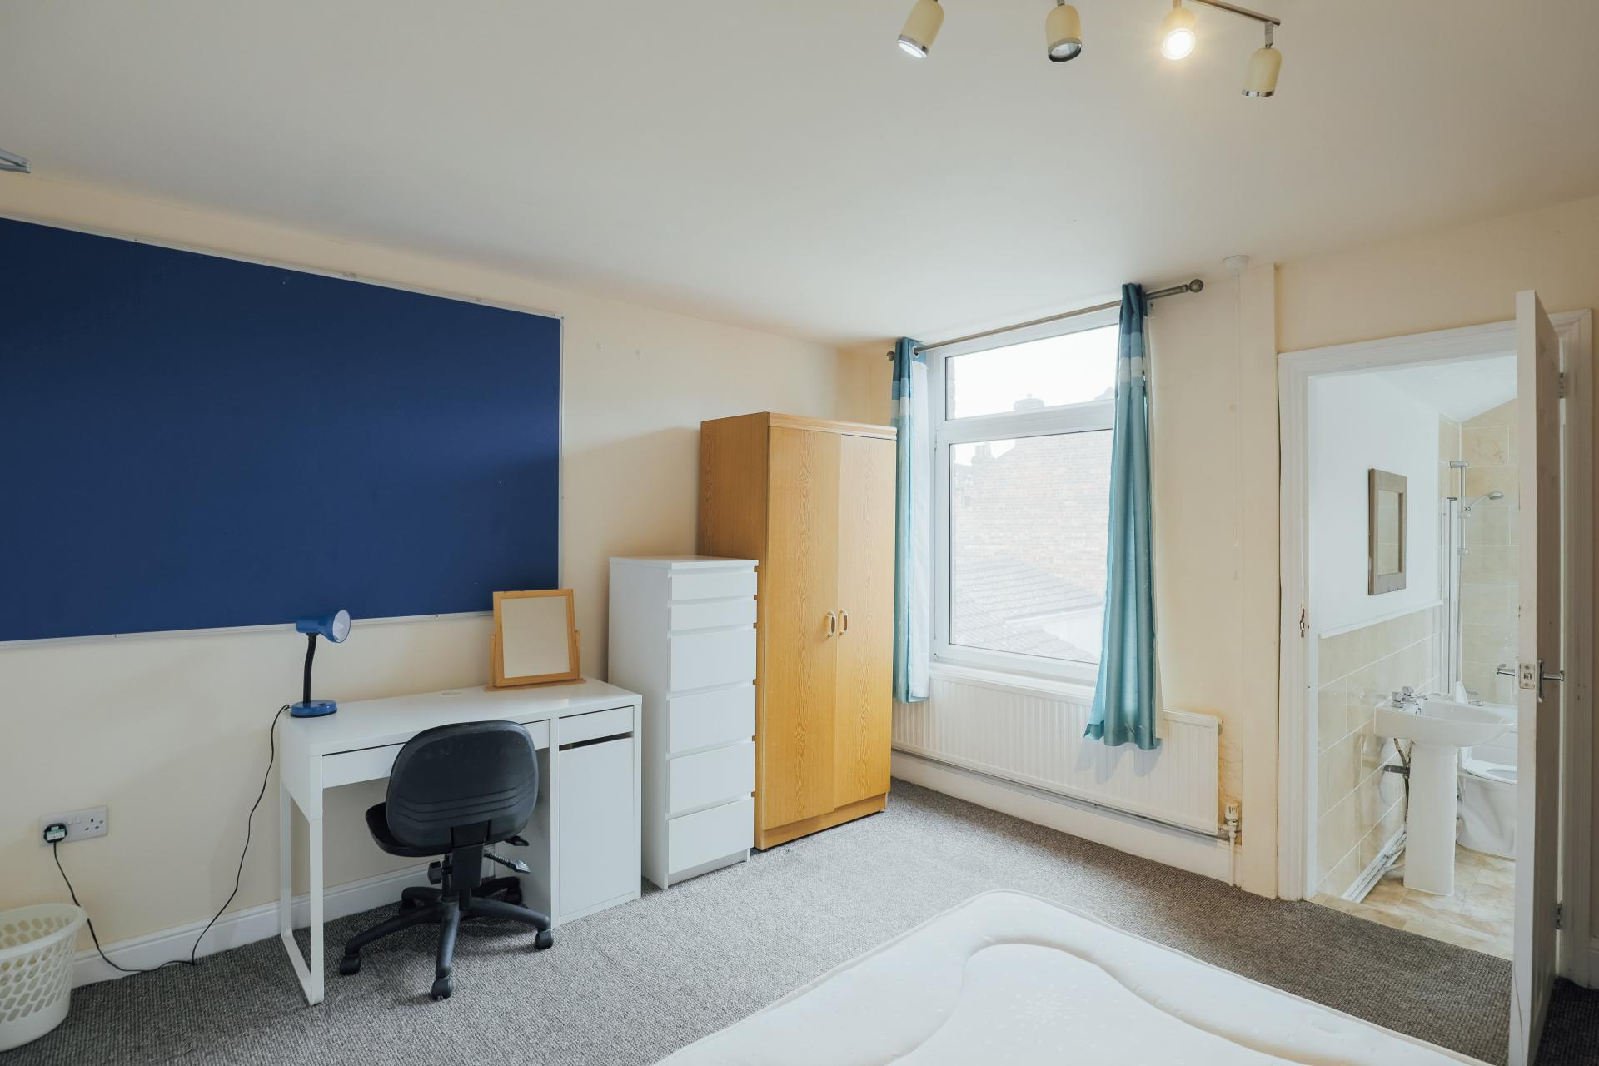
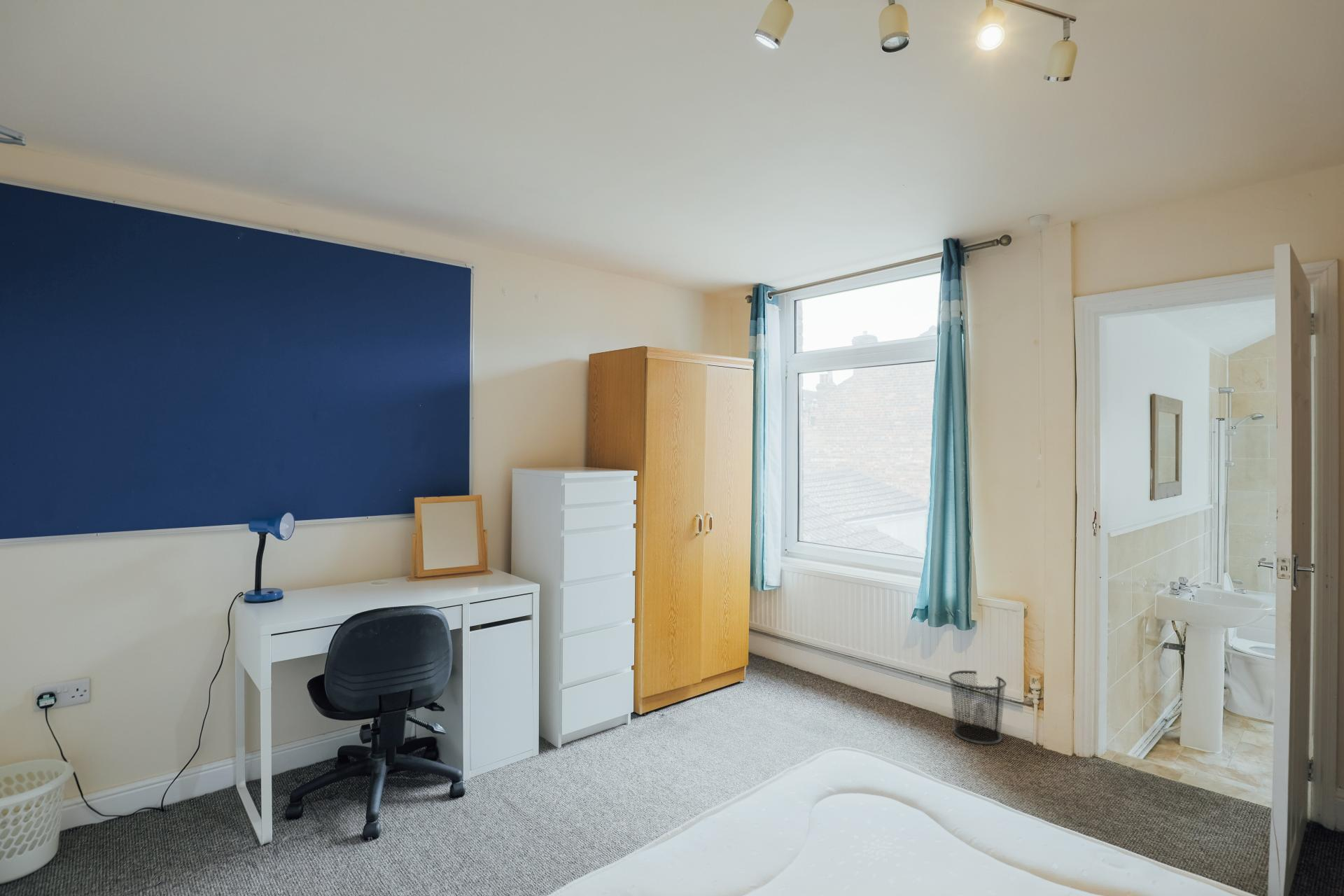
+ waste bin (976, 706)
